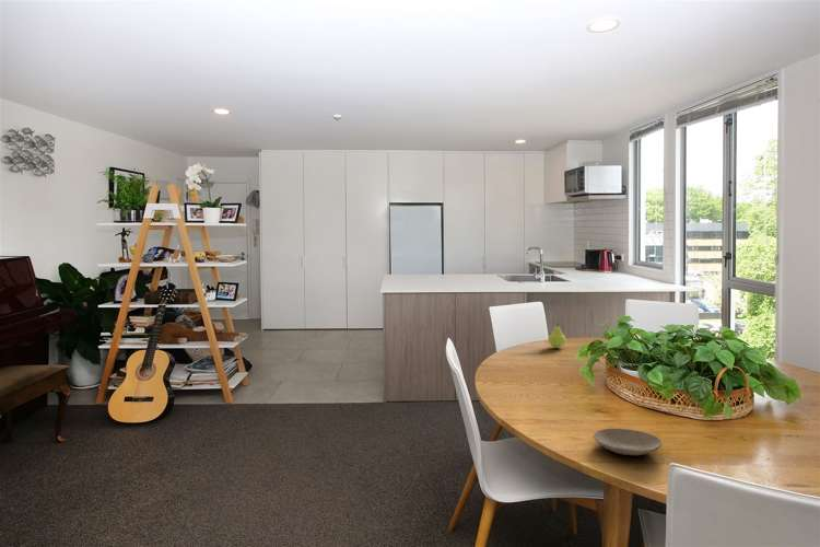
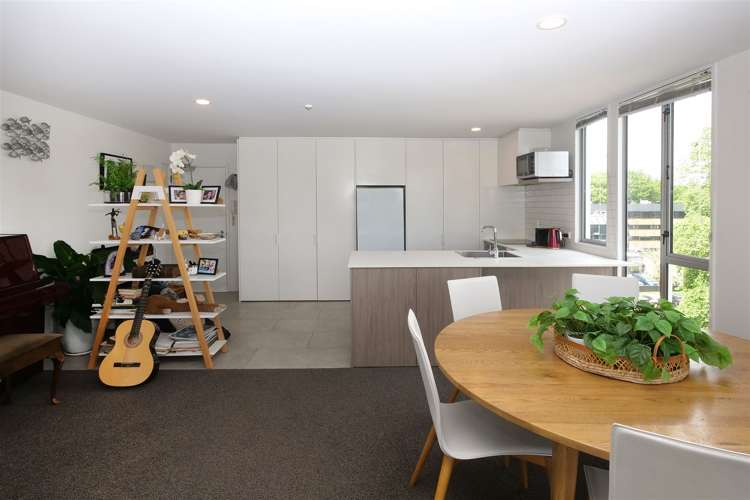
- fruit (557, 335)
- plate (626, 443)
